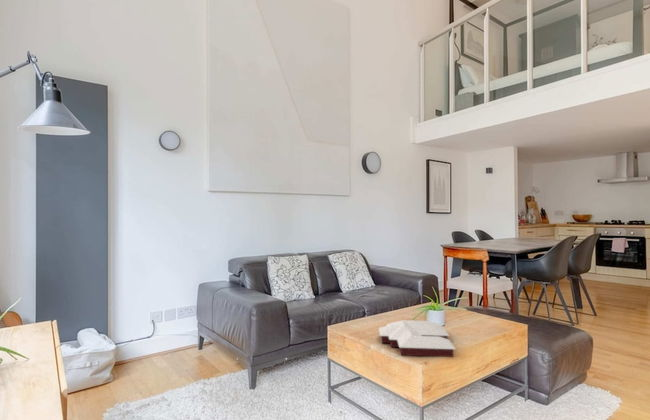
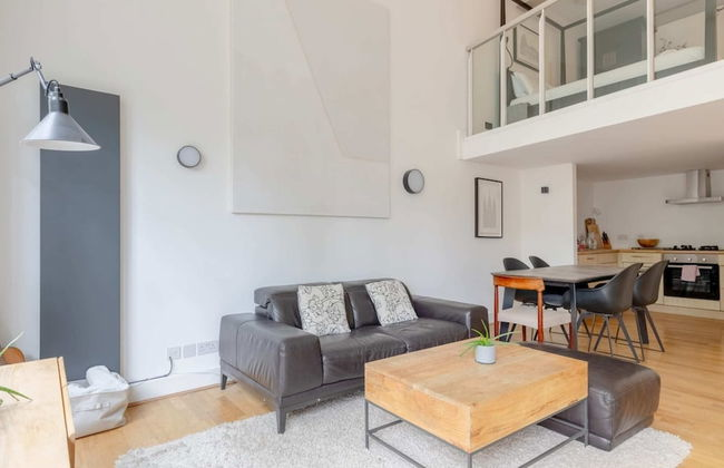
- books (414, 334)
